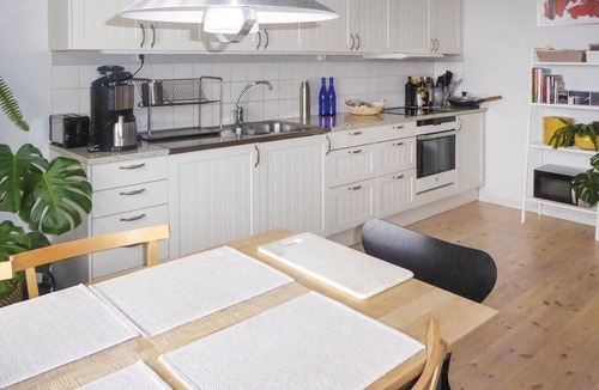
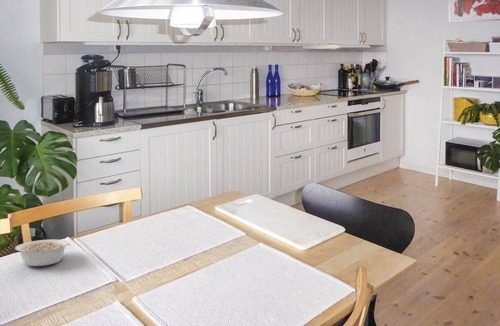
+ legume (44, 251)
